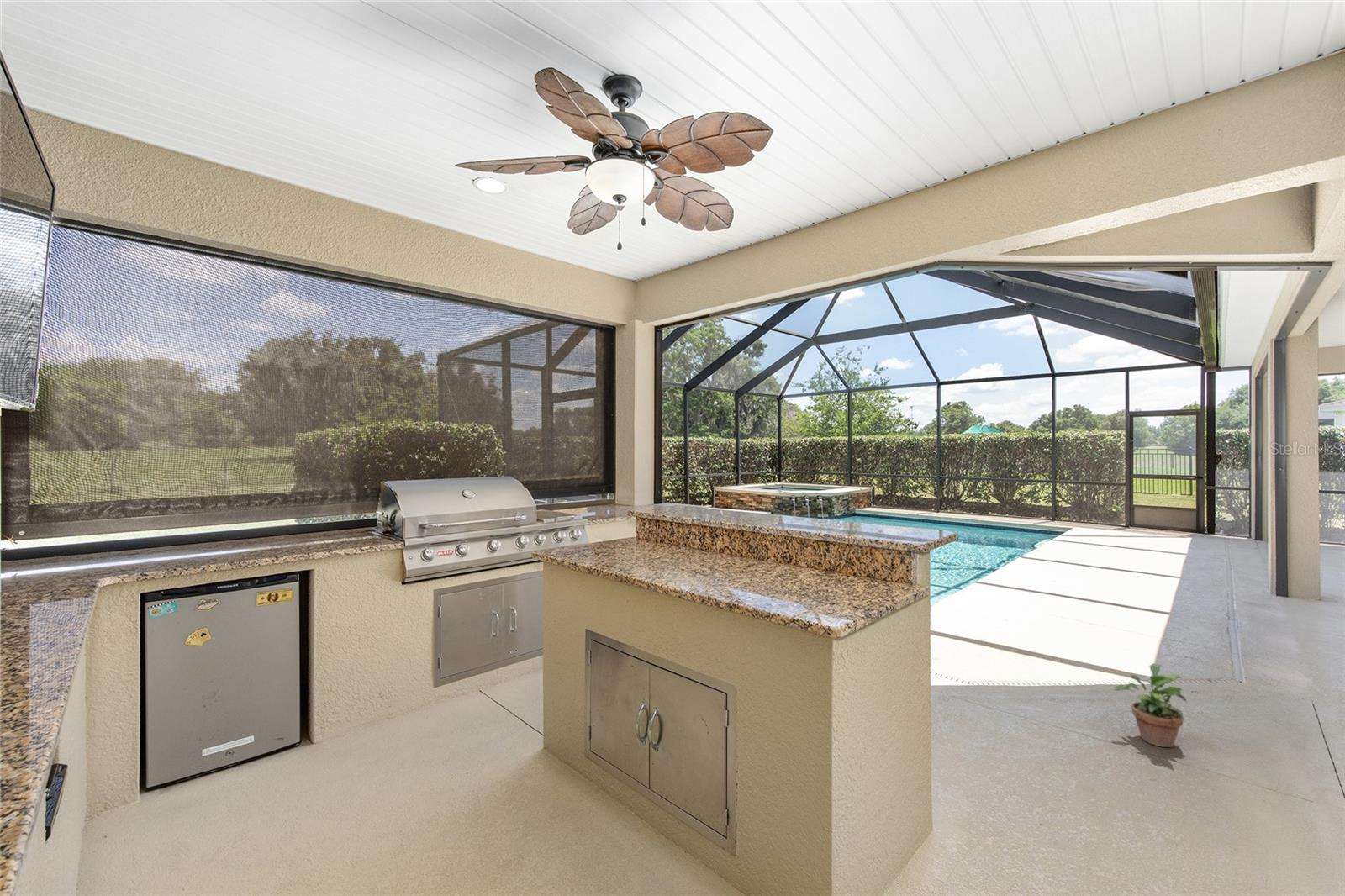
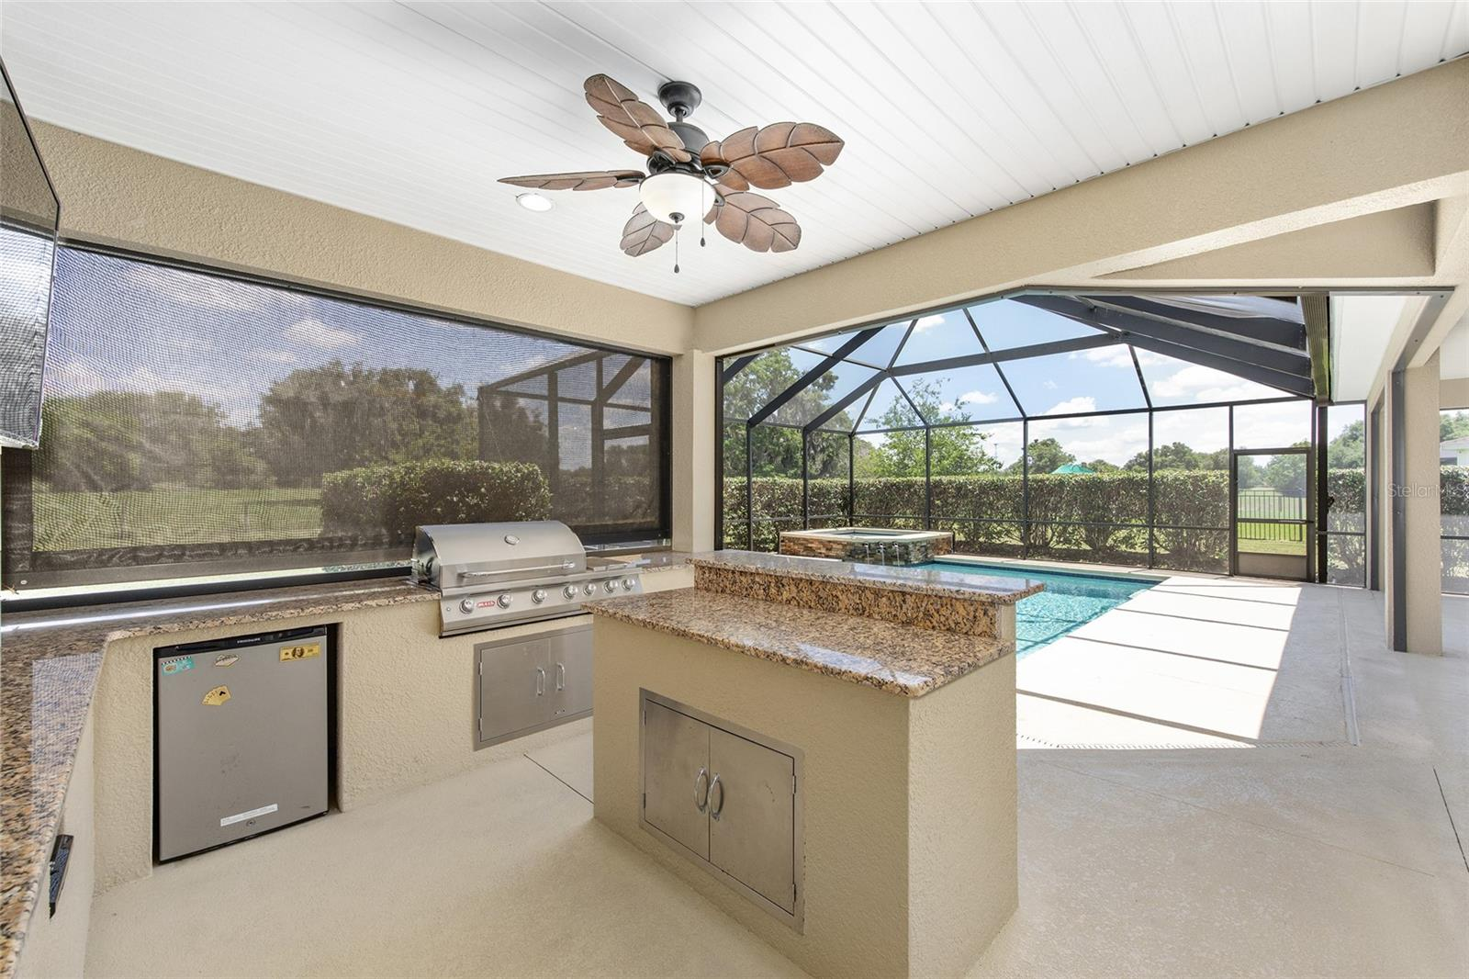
- potted plant (1151, 701)
